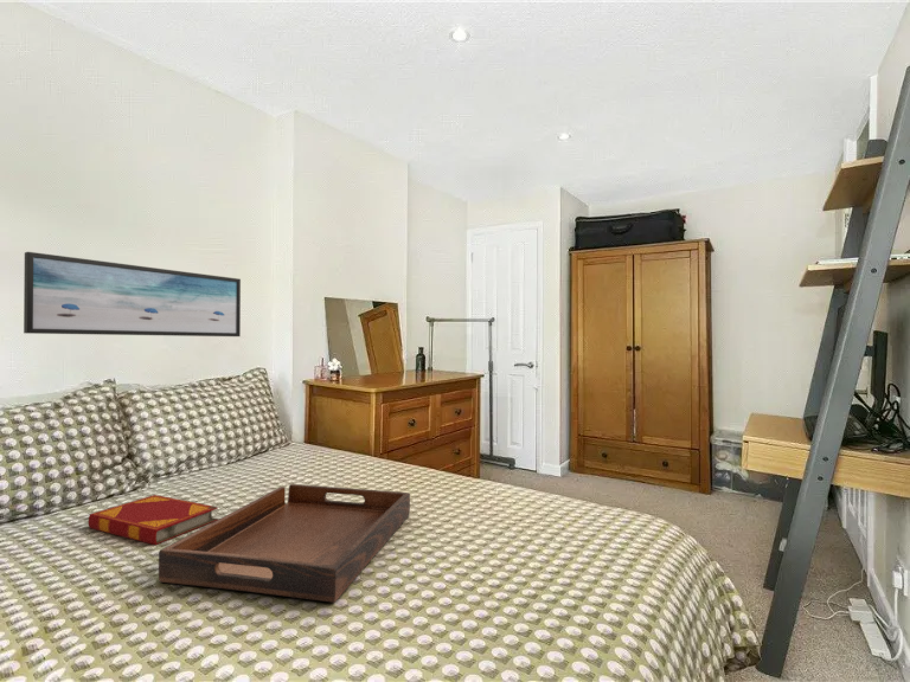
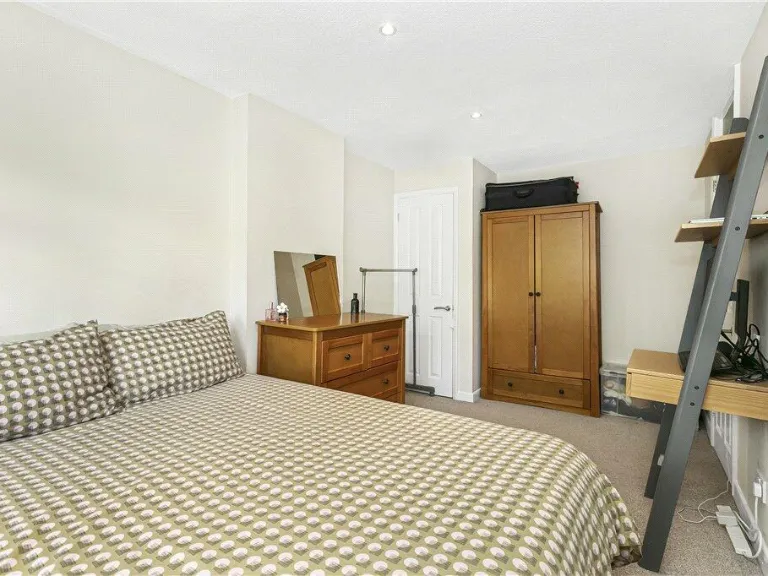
- wall art (149, 301)
- hardback book (154, 517)
- serving tray (305, 529)
